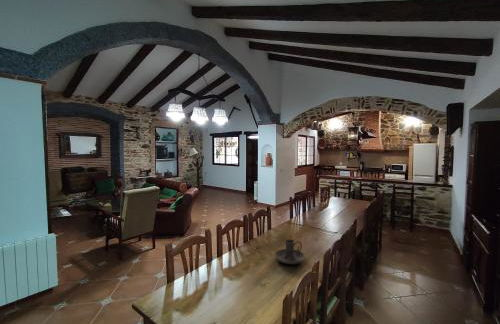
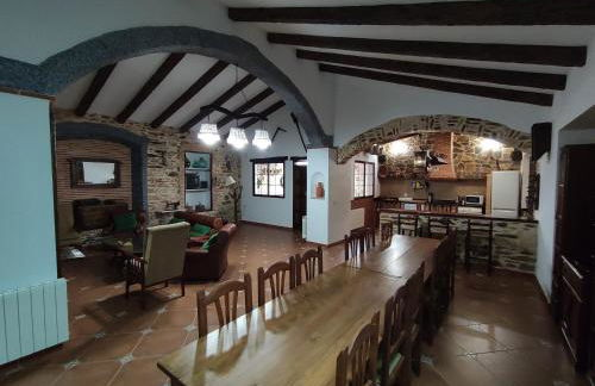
- candle holder (291, 249)
